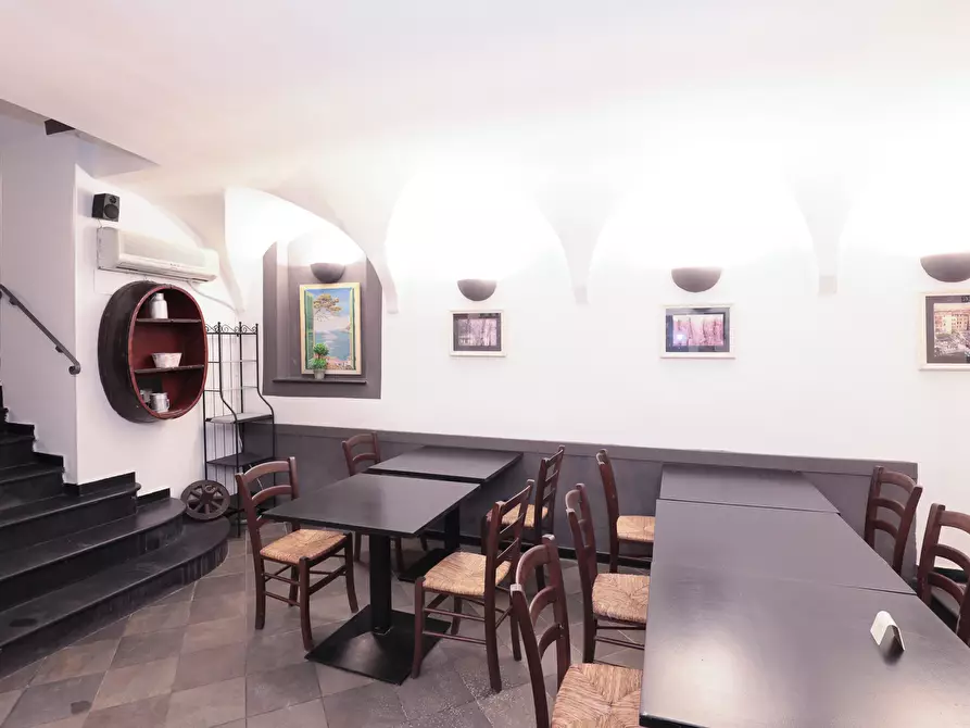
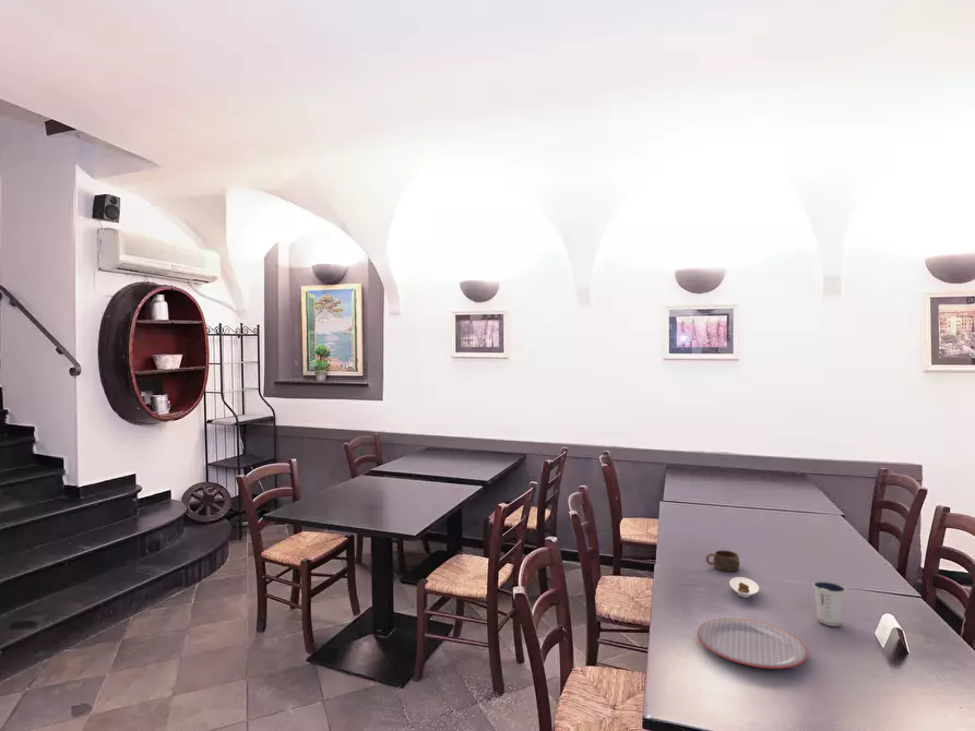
+ cup (722, 560)
+ saucer (744, 588)
+ dixie cup (829, 603)
+ plate (750, 644)
